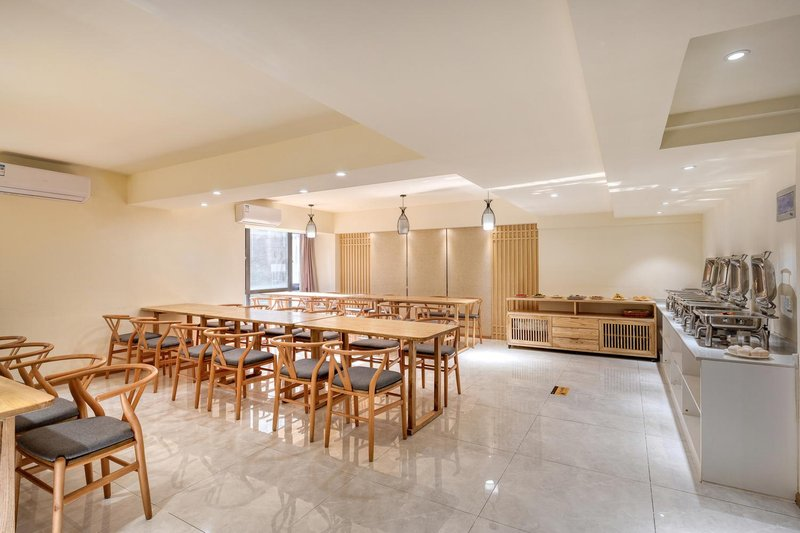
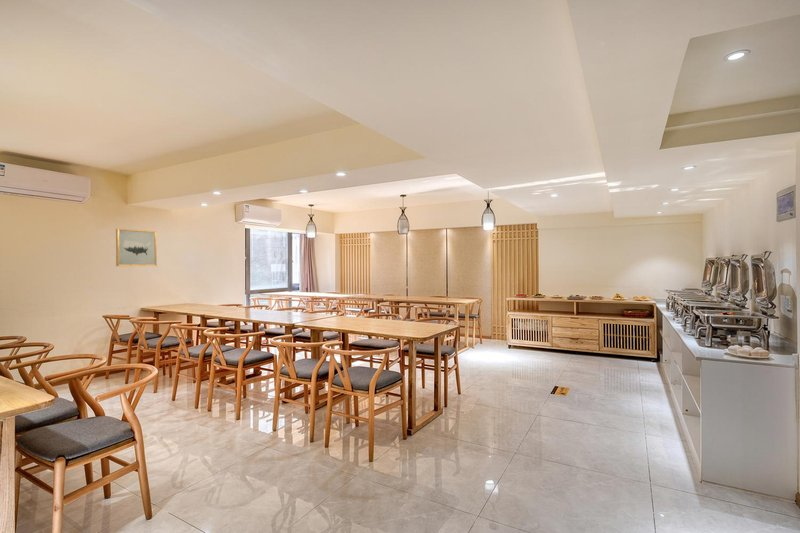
+ wall art (137, 248)
